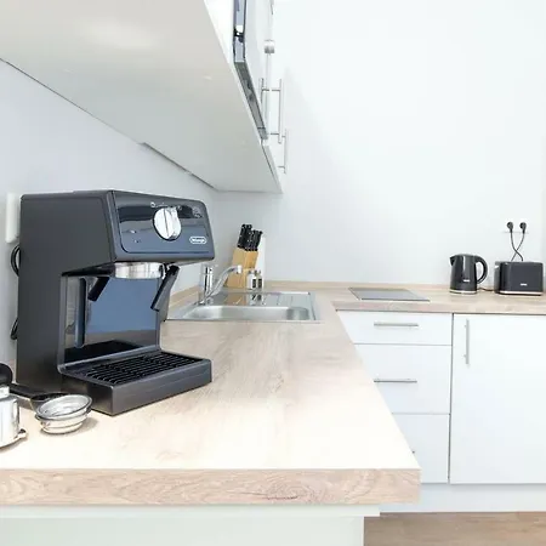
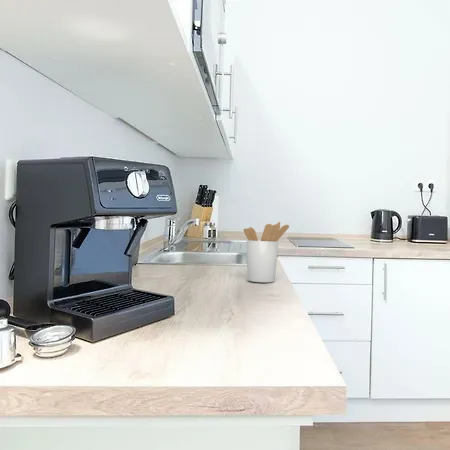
+ utensil holder (266, 251)
